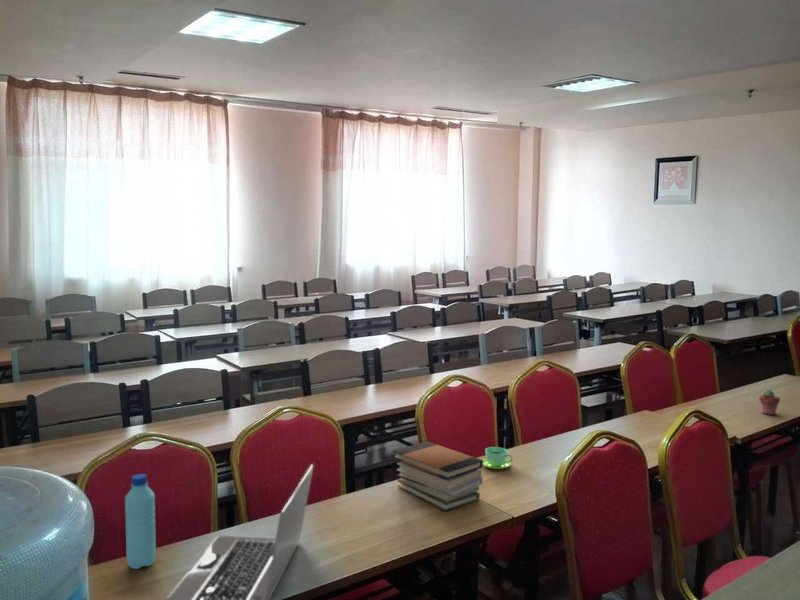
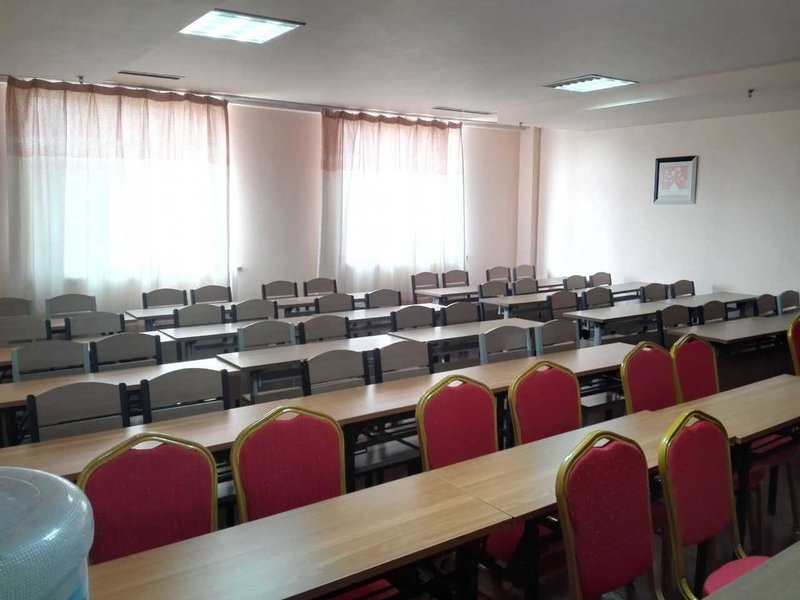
- book stack (437, 474)
- cup (496, 458)
- potted succulent (769, 401)
- laptop (246, 537)
- water bottle (140, 520)
